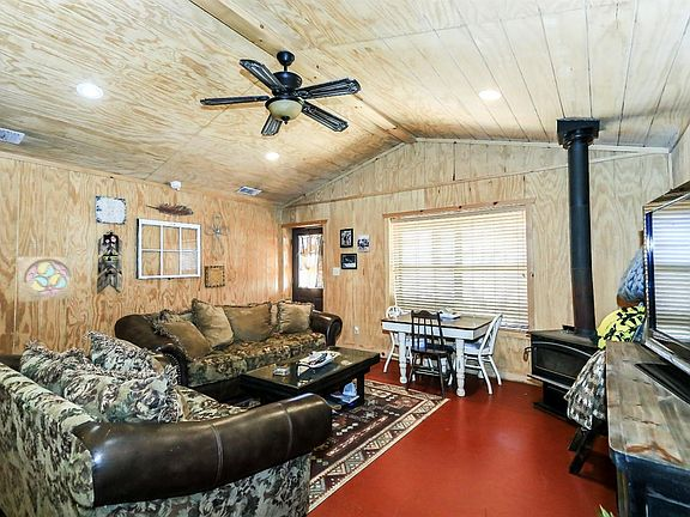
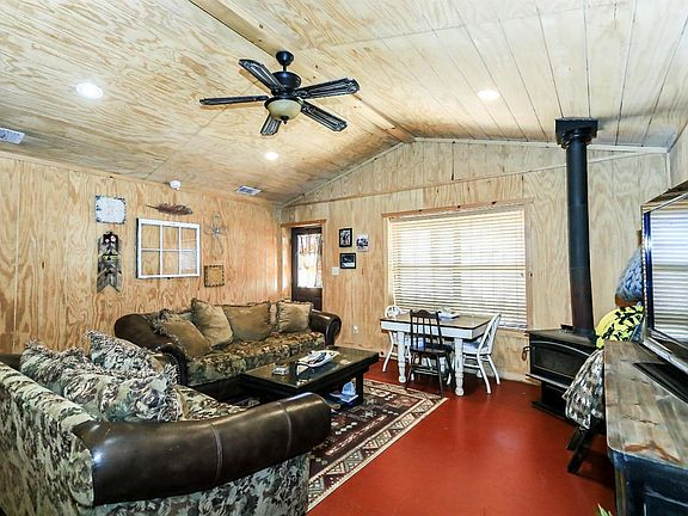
- wall ornament (46, 278)
